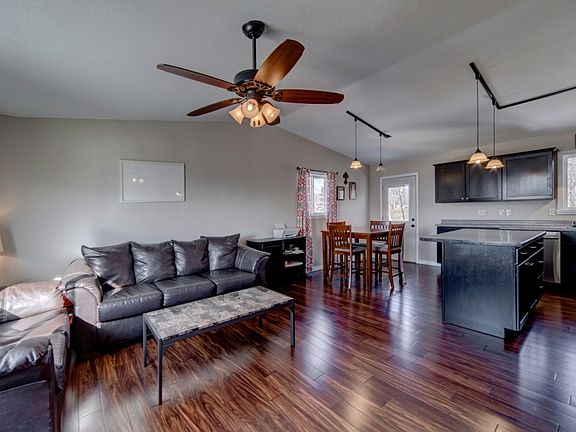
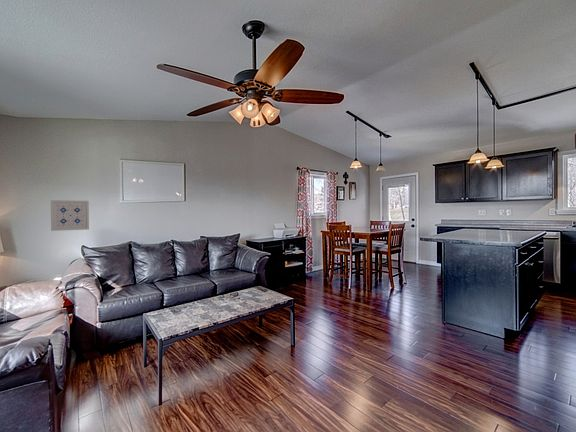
+ wall art (70, 215)
